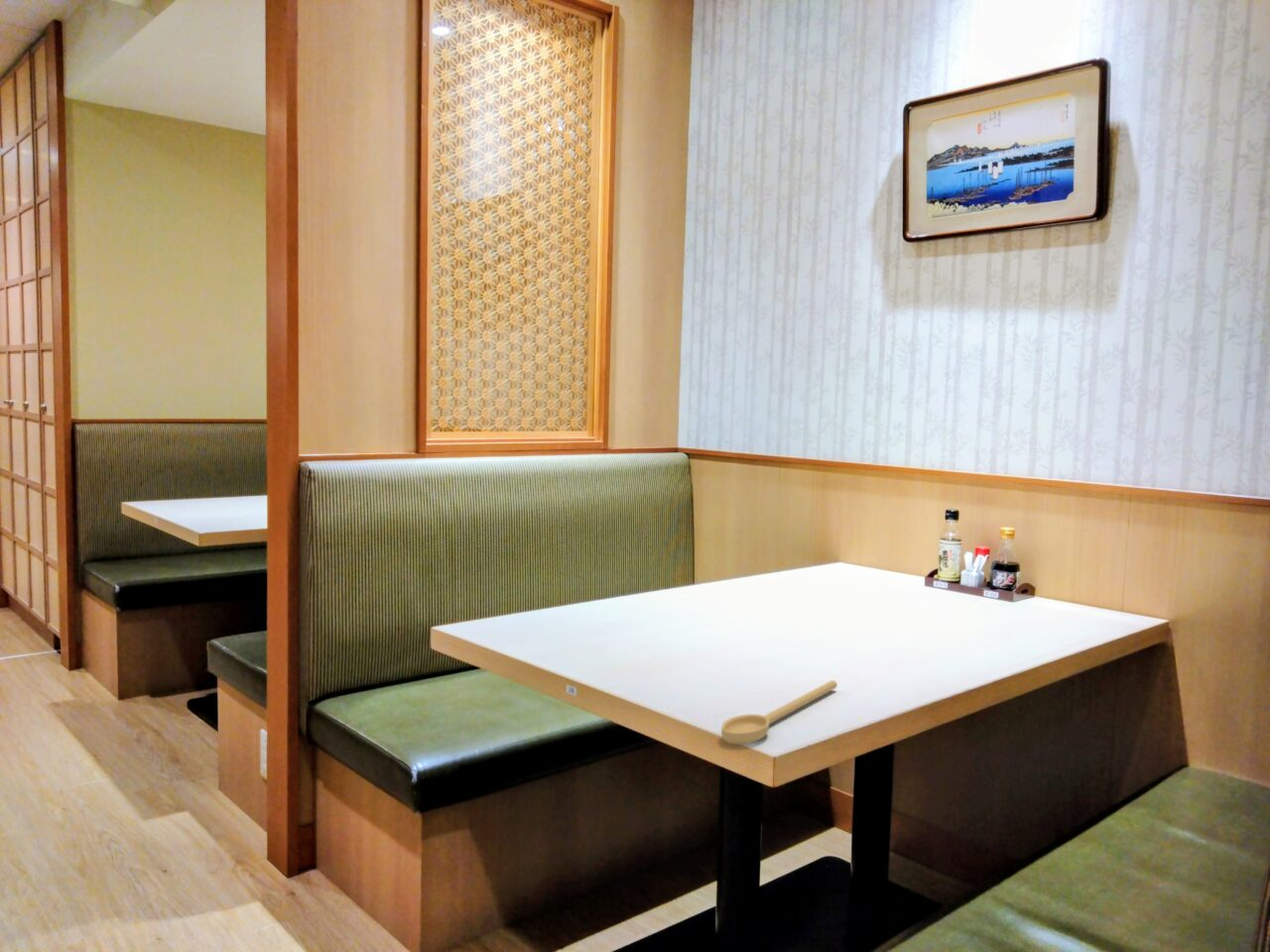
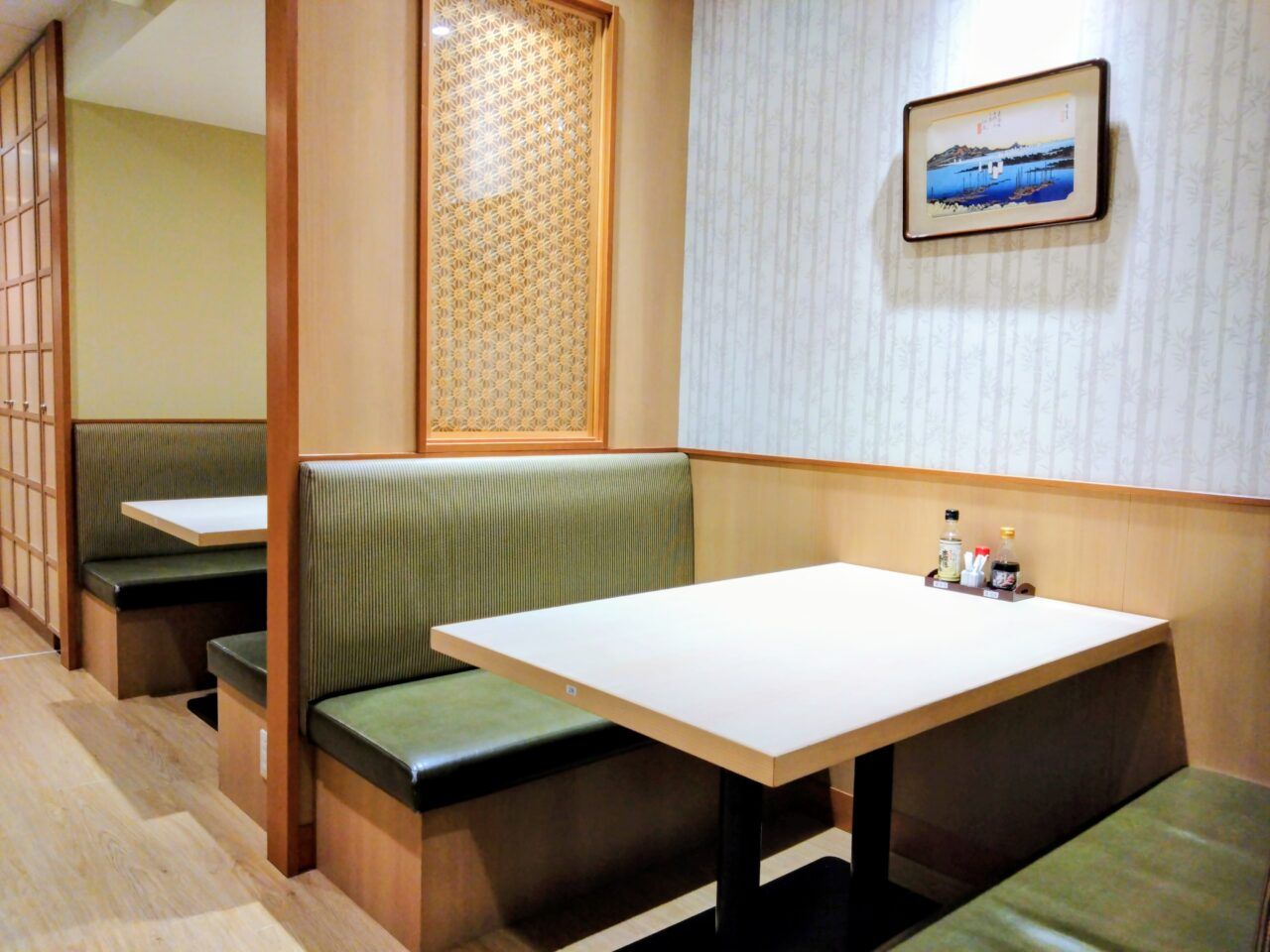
- spoon (786, 708)
